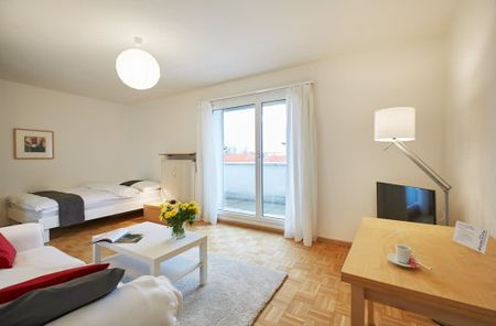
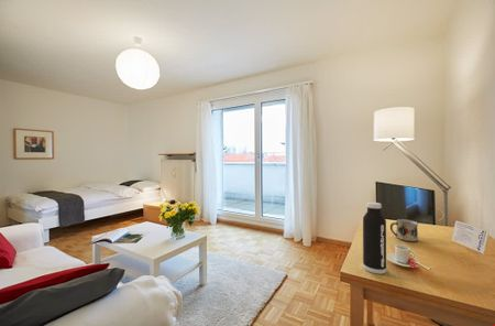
+ water bottle (374, 236)
+ mug (405, 229)
